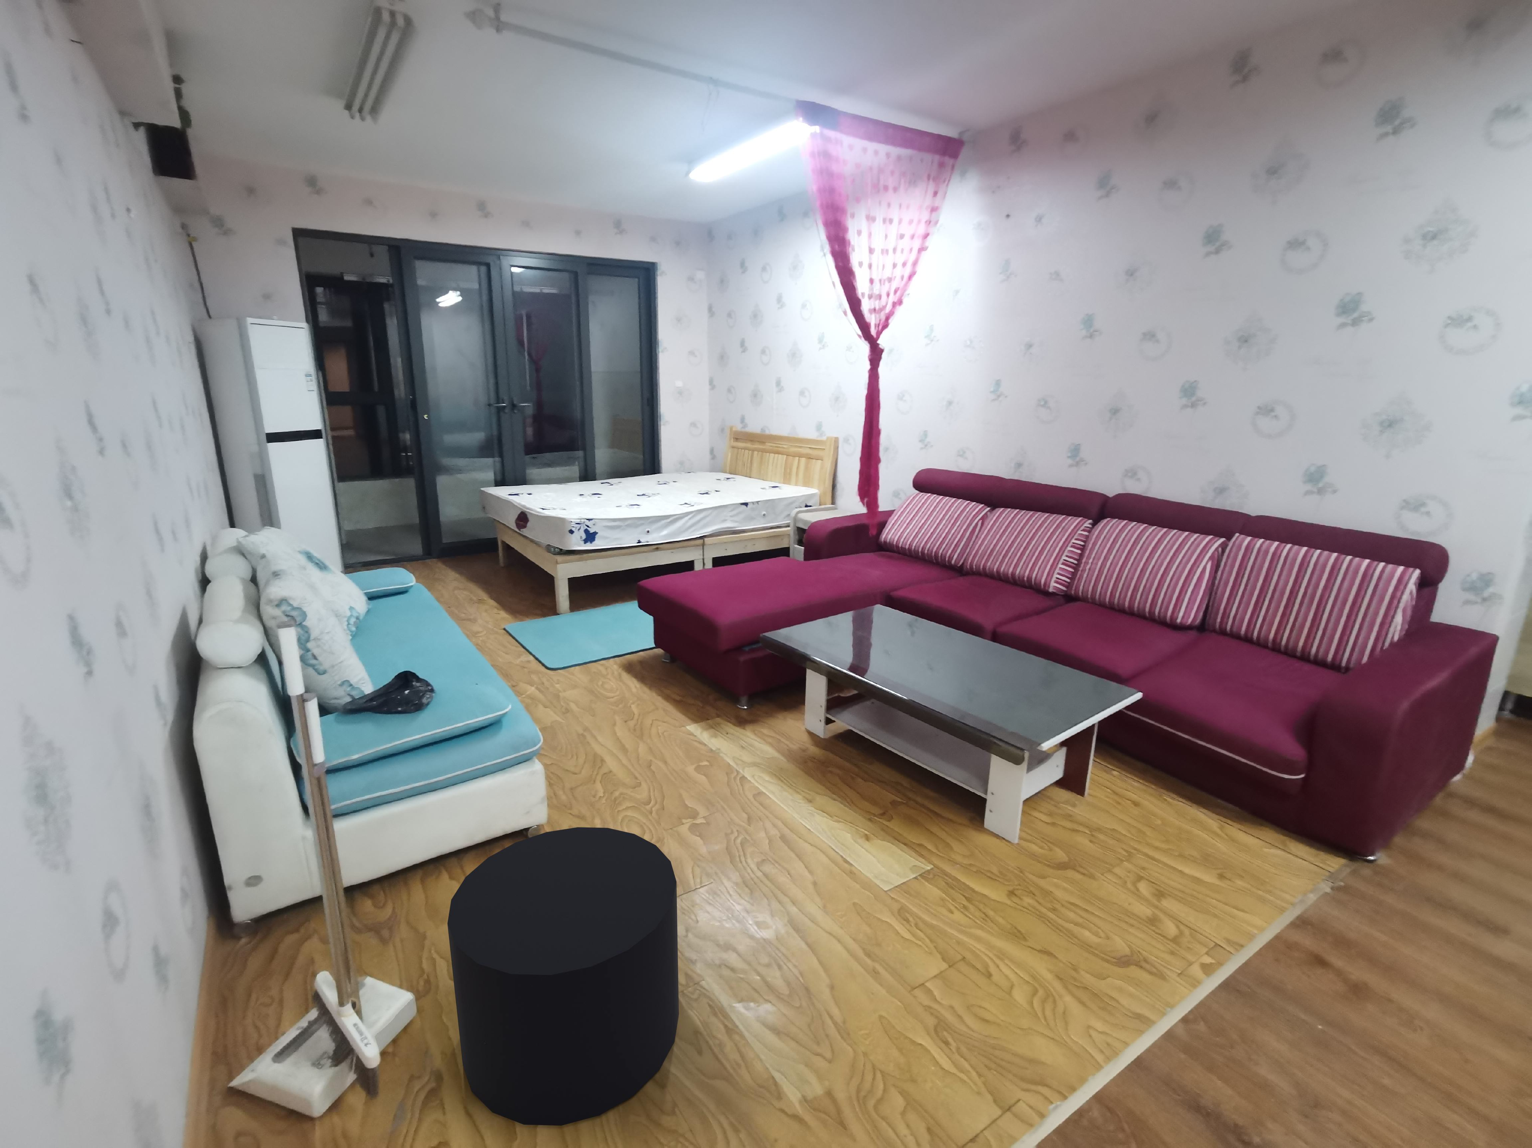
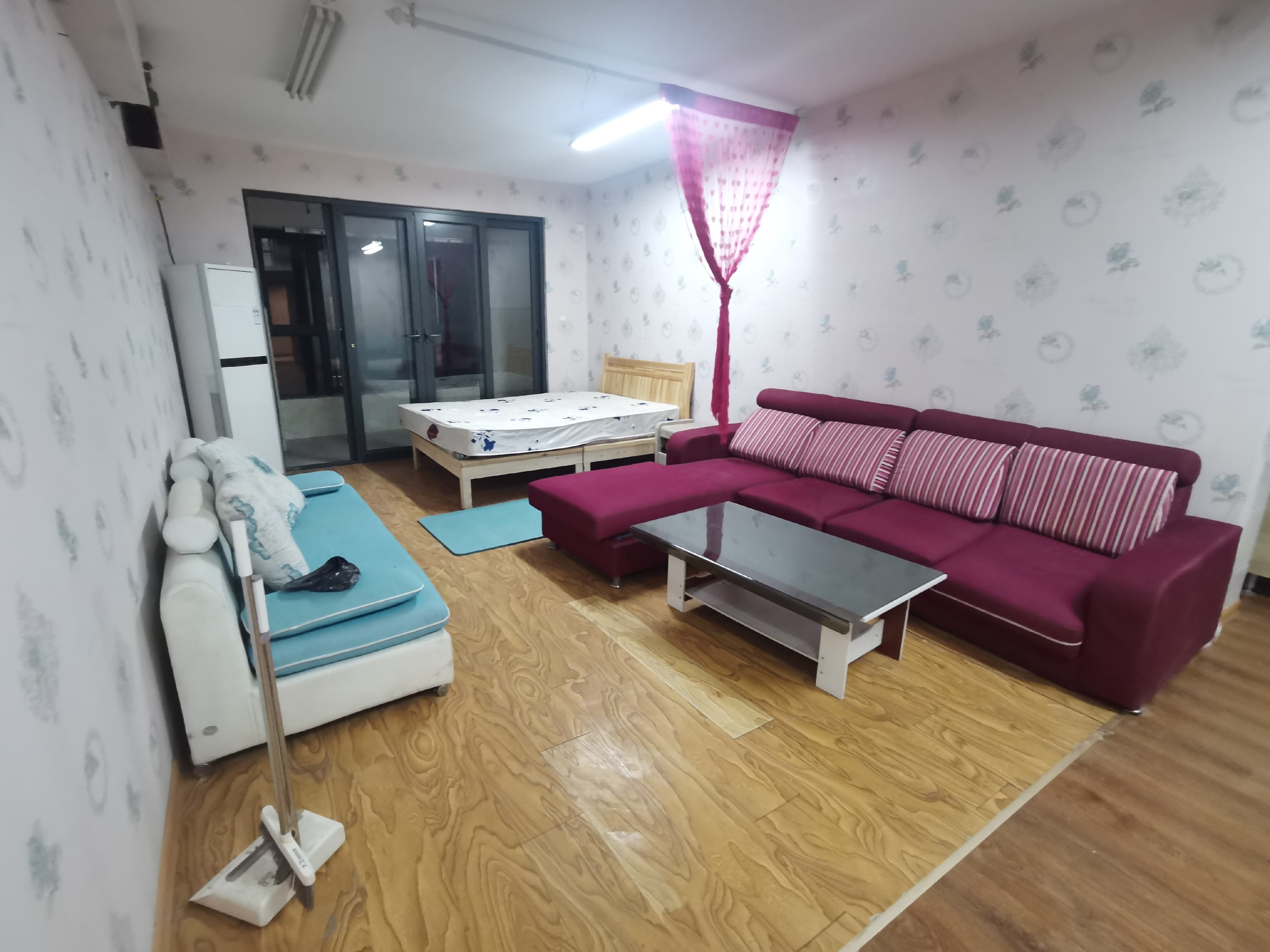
- stool (571, 960)
